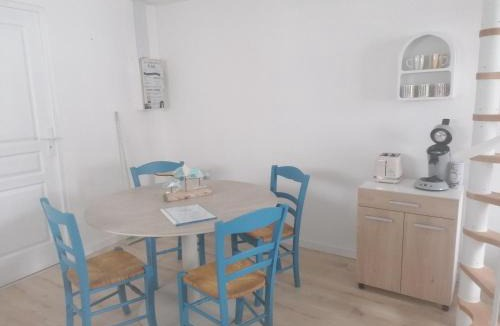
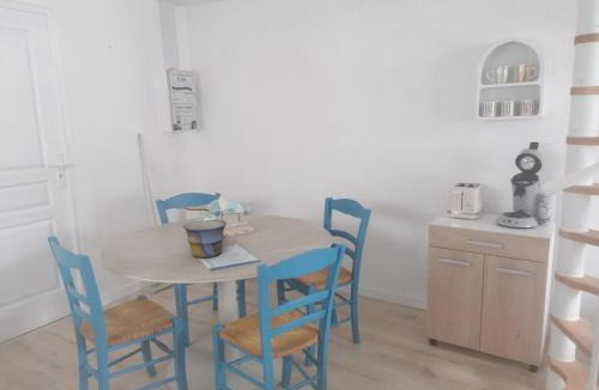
+ bowl (205, 238)
